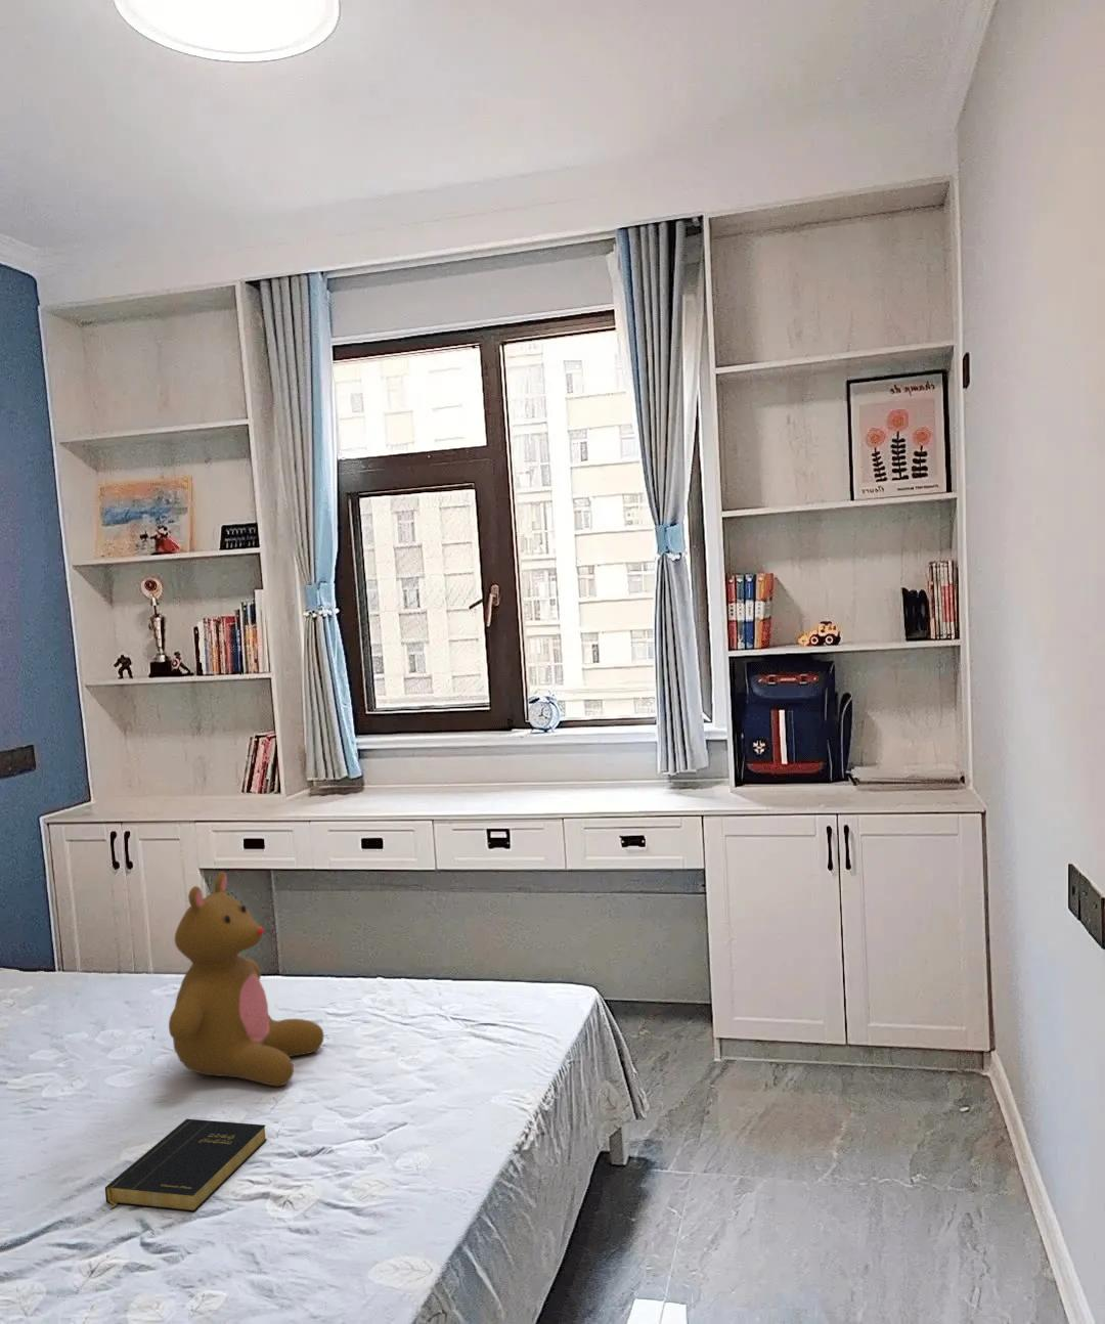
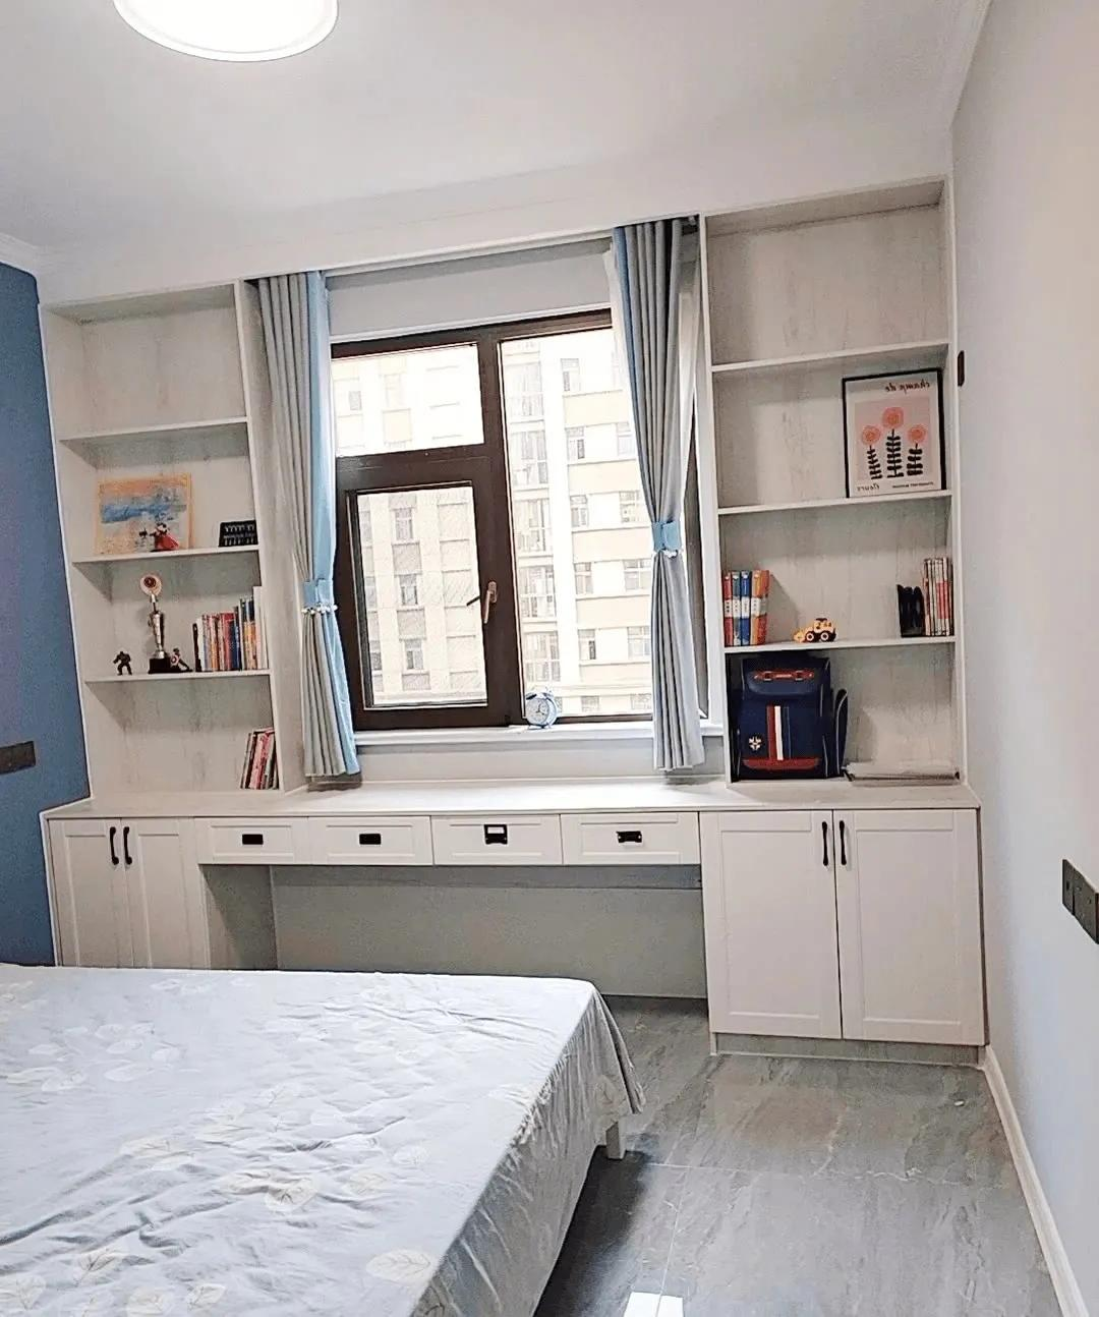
- book (187, 1163)
- teddy bear (243, 974)
